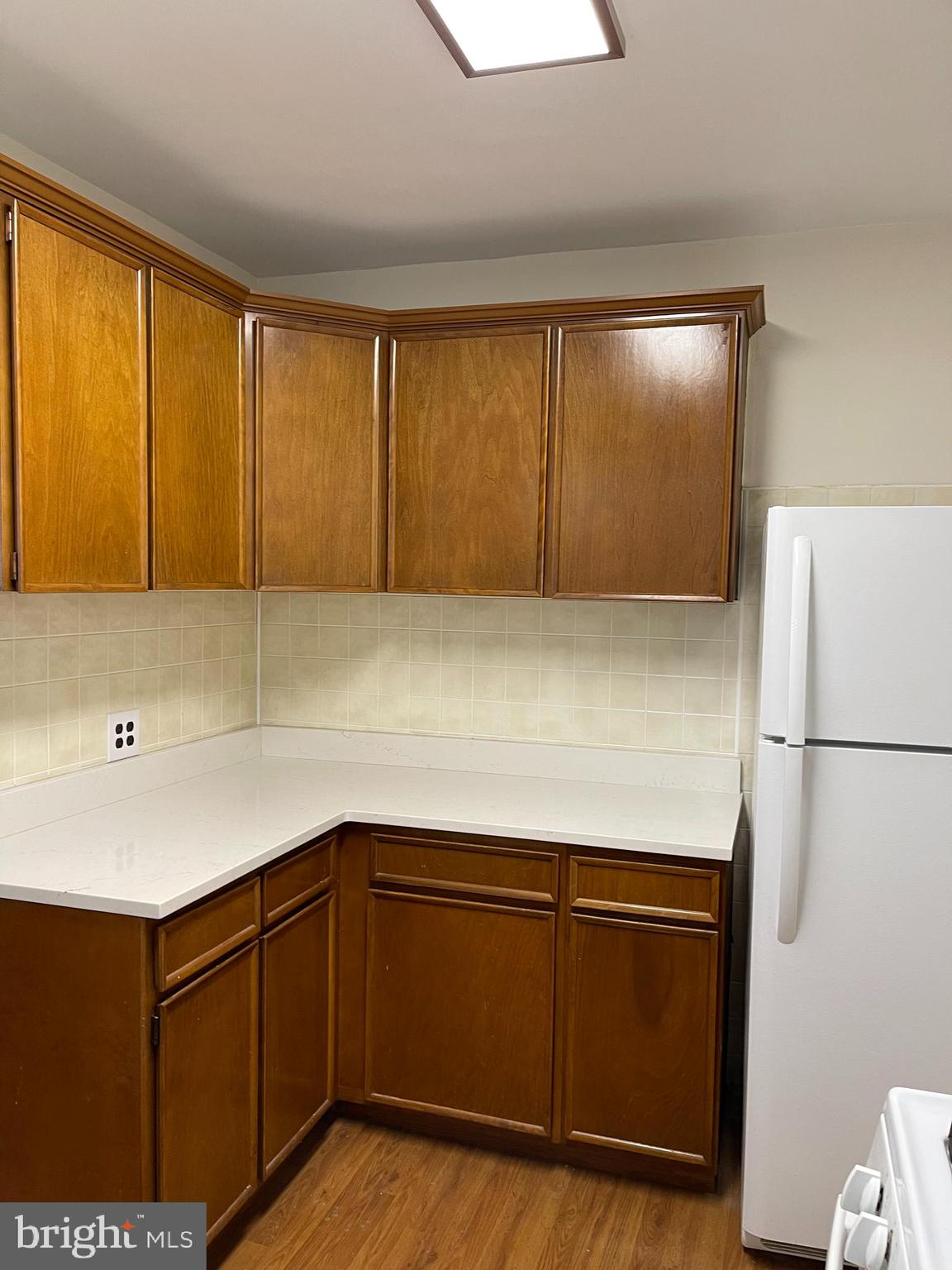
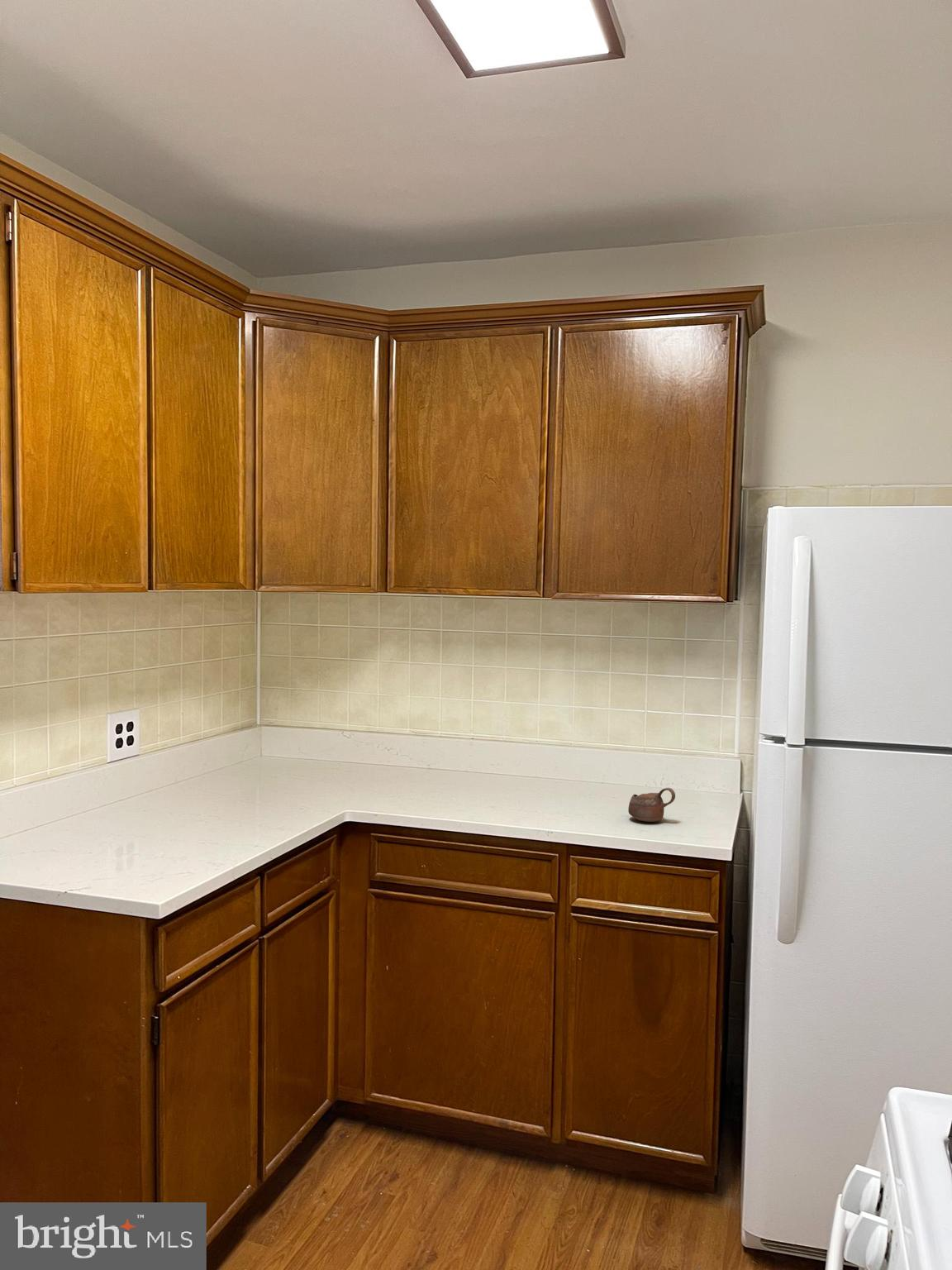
+ cup (649, 803)
